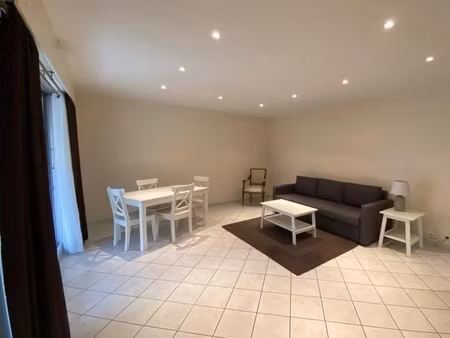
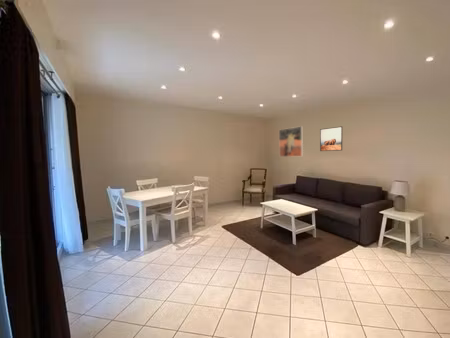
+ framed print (290, 142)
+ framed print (330, 139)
